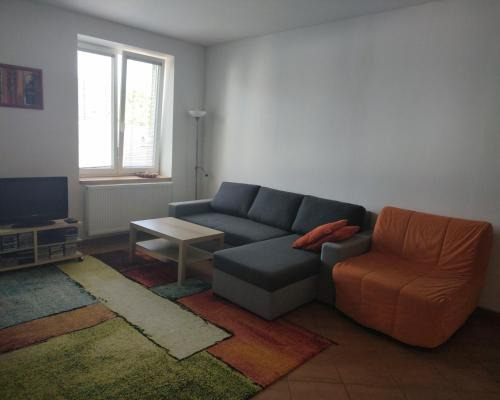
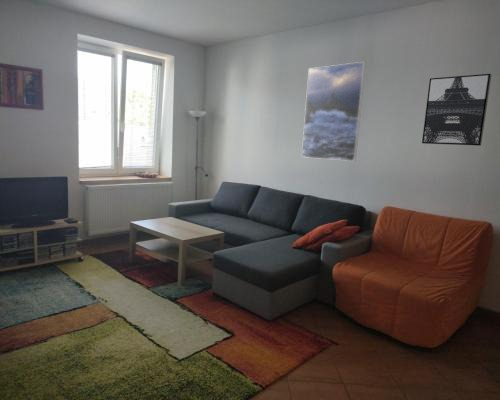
+ wall art (454, 110)
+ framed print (331, 113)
